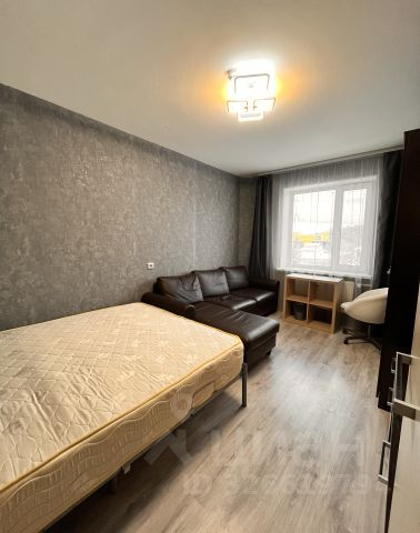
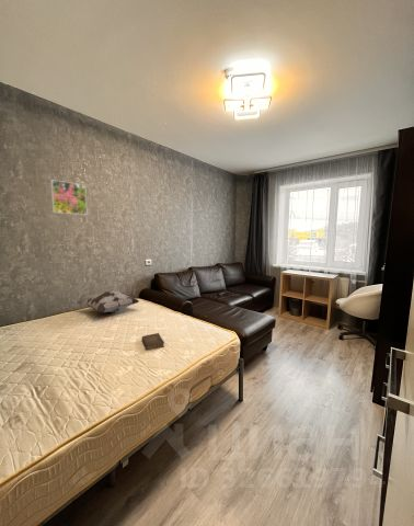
+ book (152, 341)
+ decorative pillow (108, 301)
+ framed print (69, 197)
